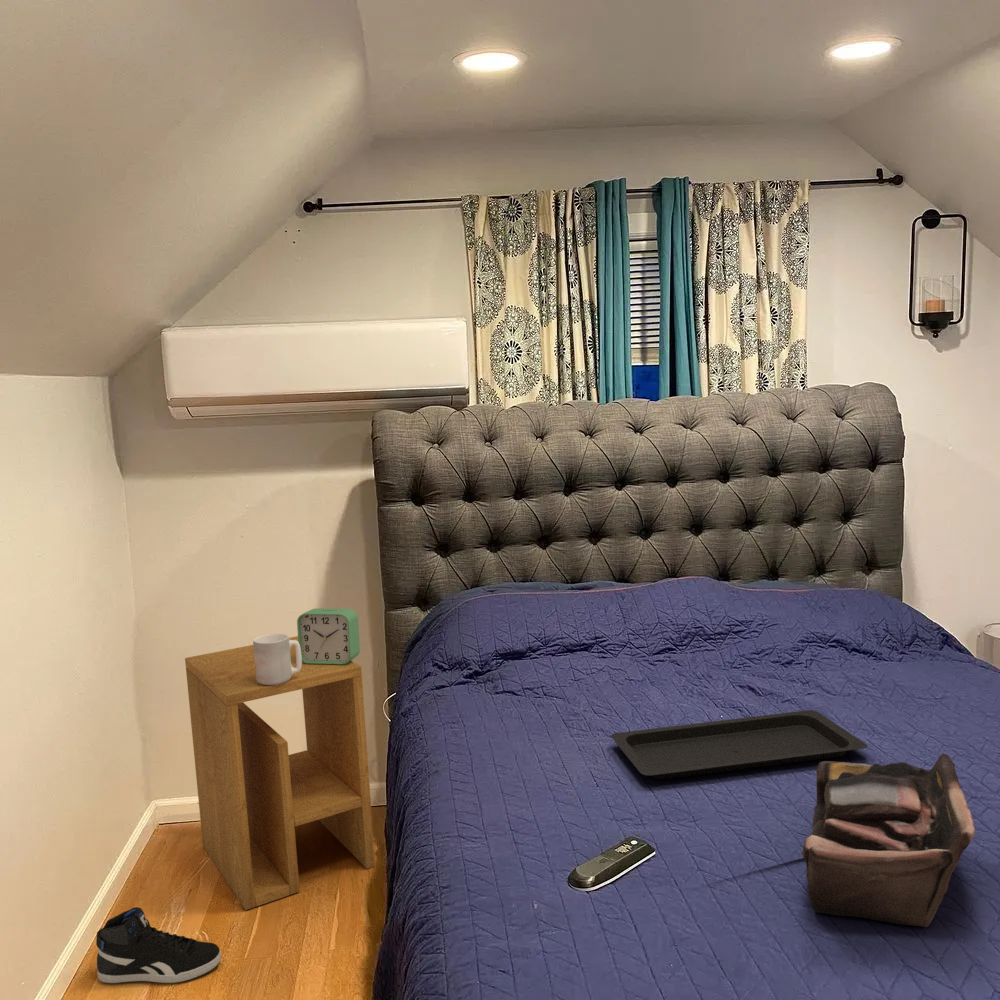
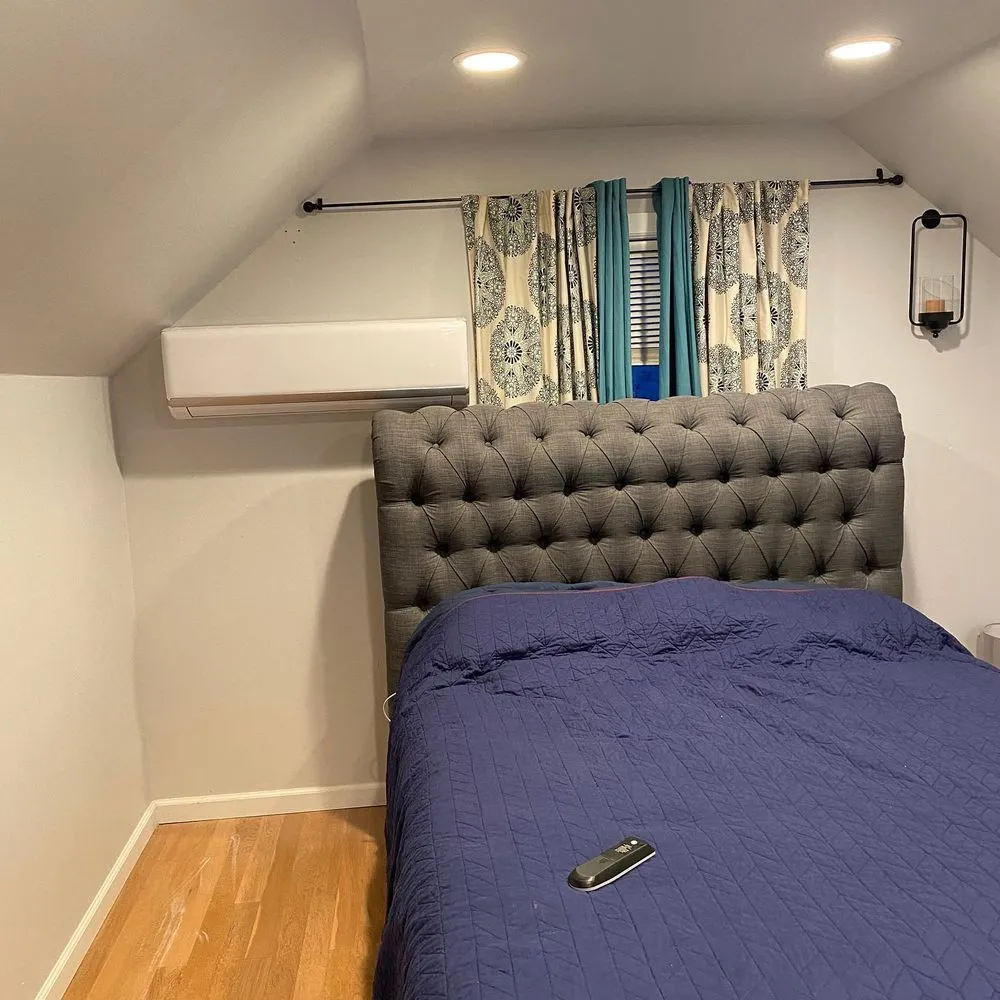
- mug (276, 657)
- alarm clock (328, 635)
- serving tray (735, 745)
- tote bag (872, 826)
- sneaker (156, 941)
- side table (278, 760)
